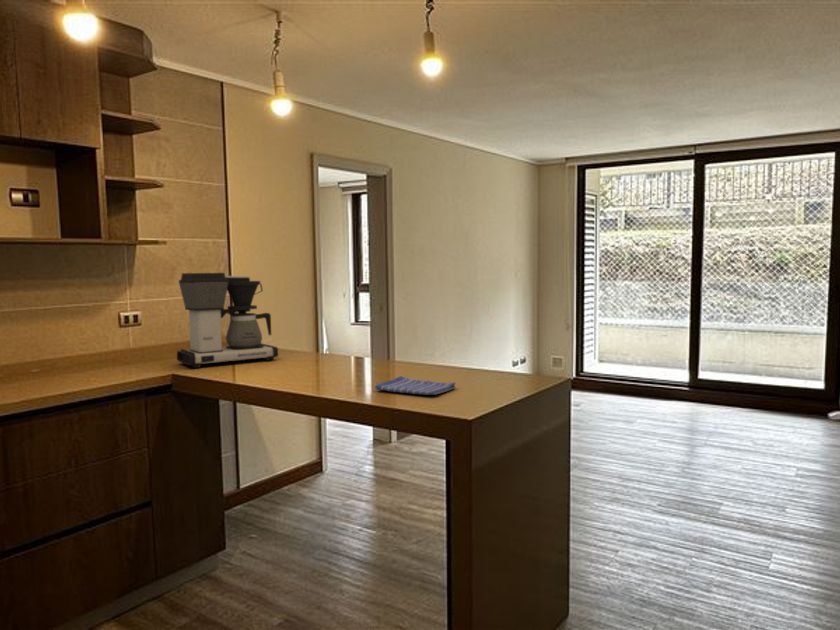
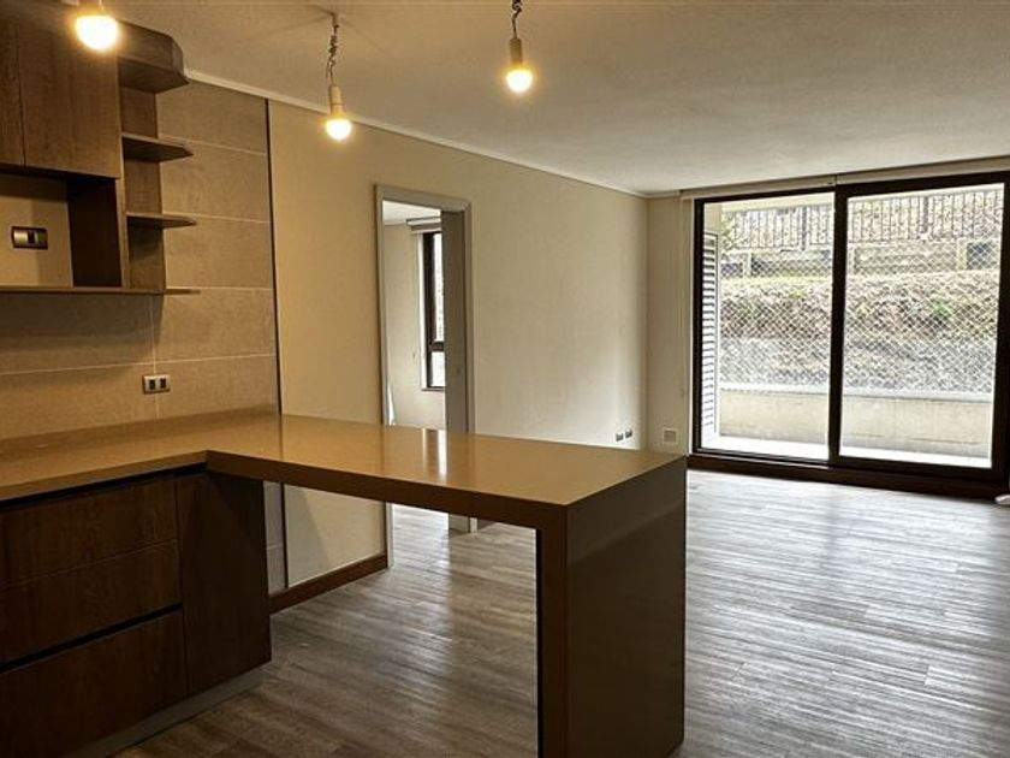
- coffee maker (229, 314)
- dish towel (415, 385)
